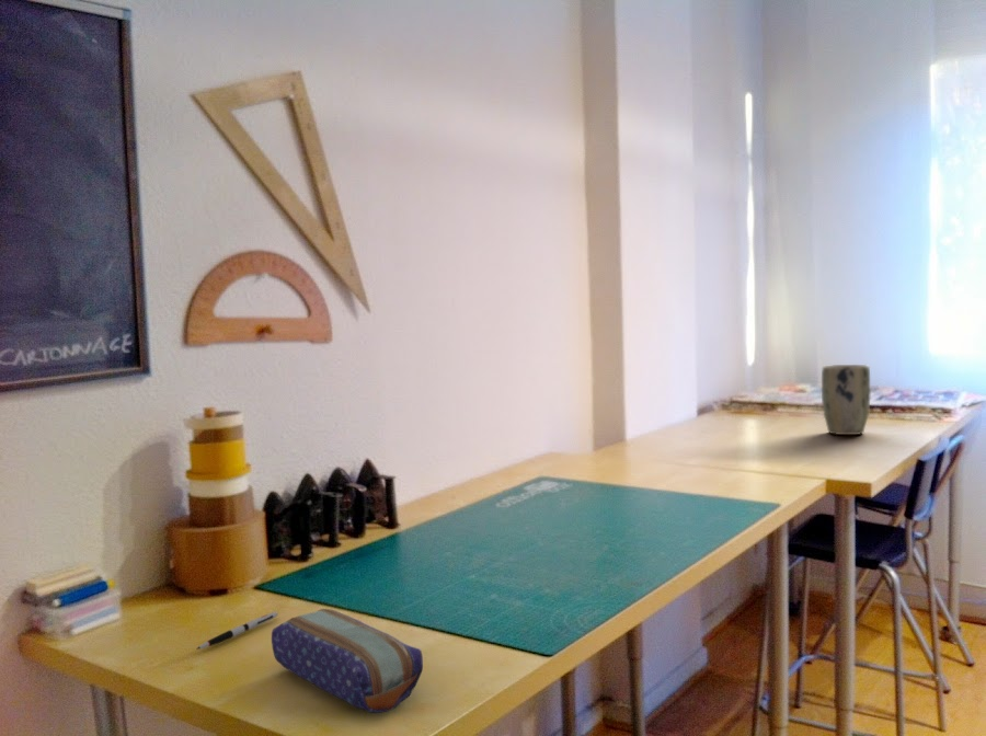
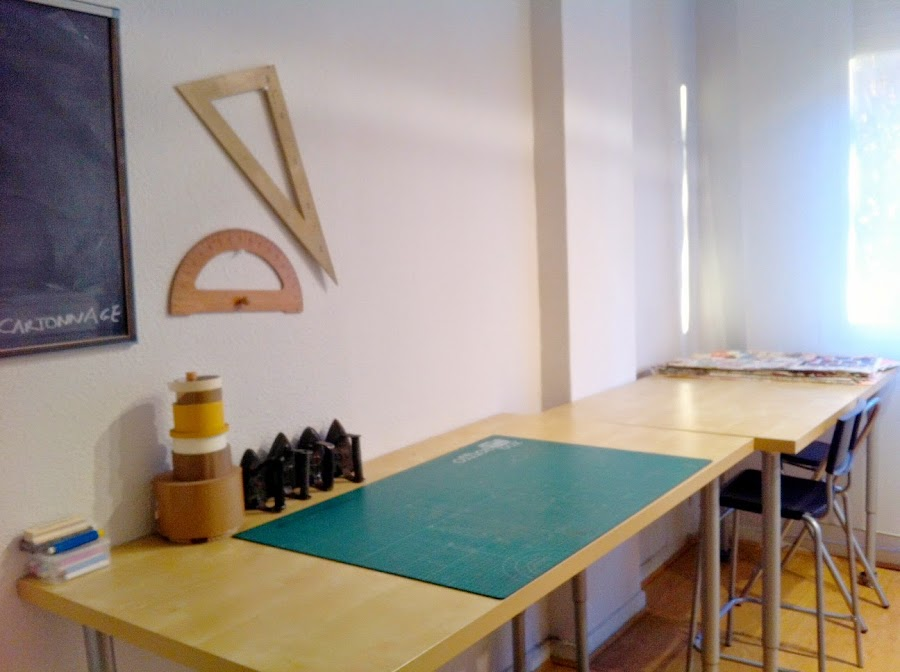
- pencil case (344, 654)
- pen (239, 630)
- plant pot (846, 399)
